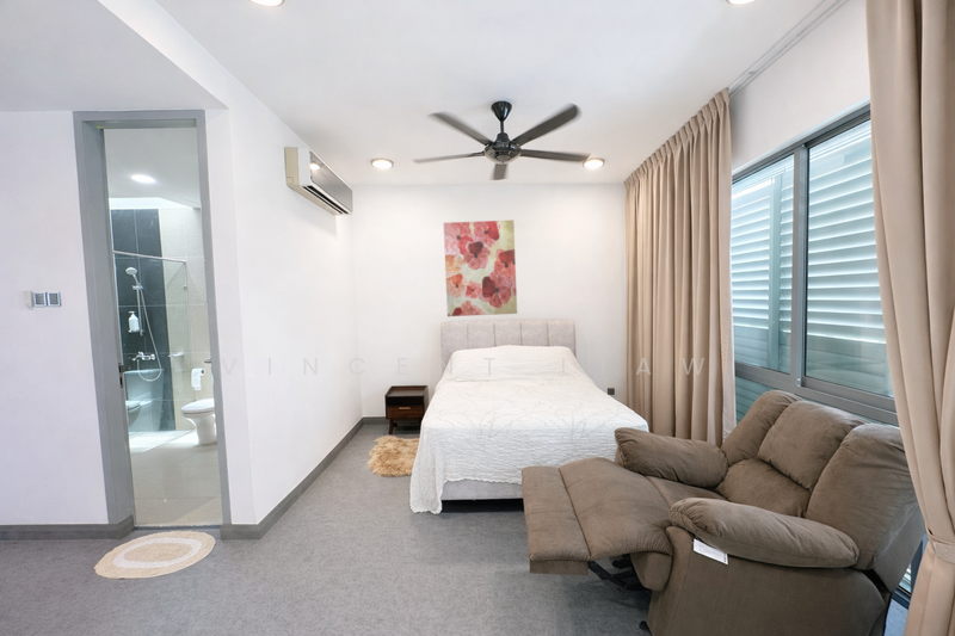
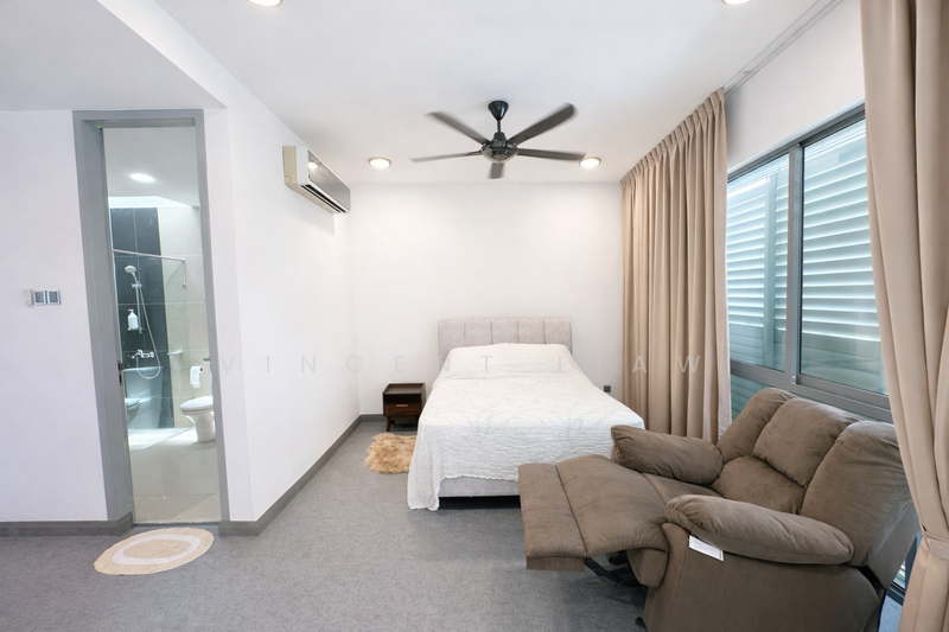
- wall art (480, 268)
